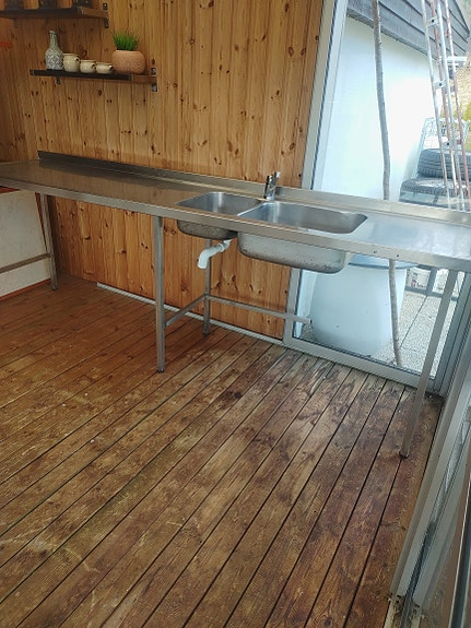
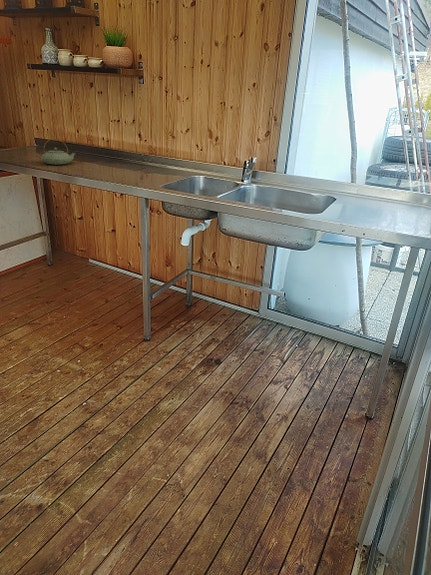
+ teapot (58, 151)
